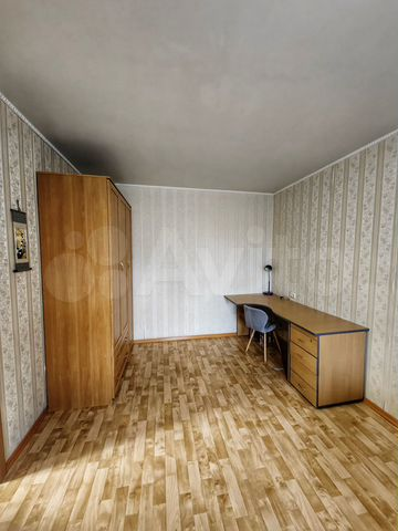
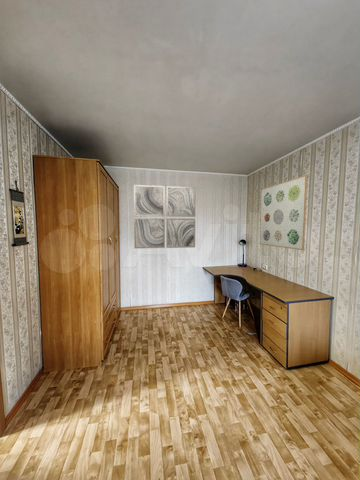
+ wall art (279, 215)
+ wall art (166, 216)
